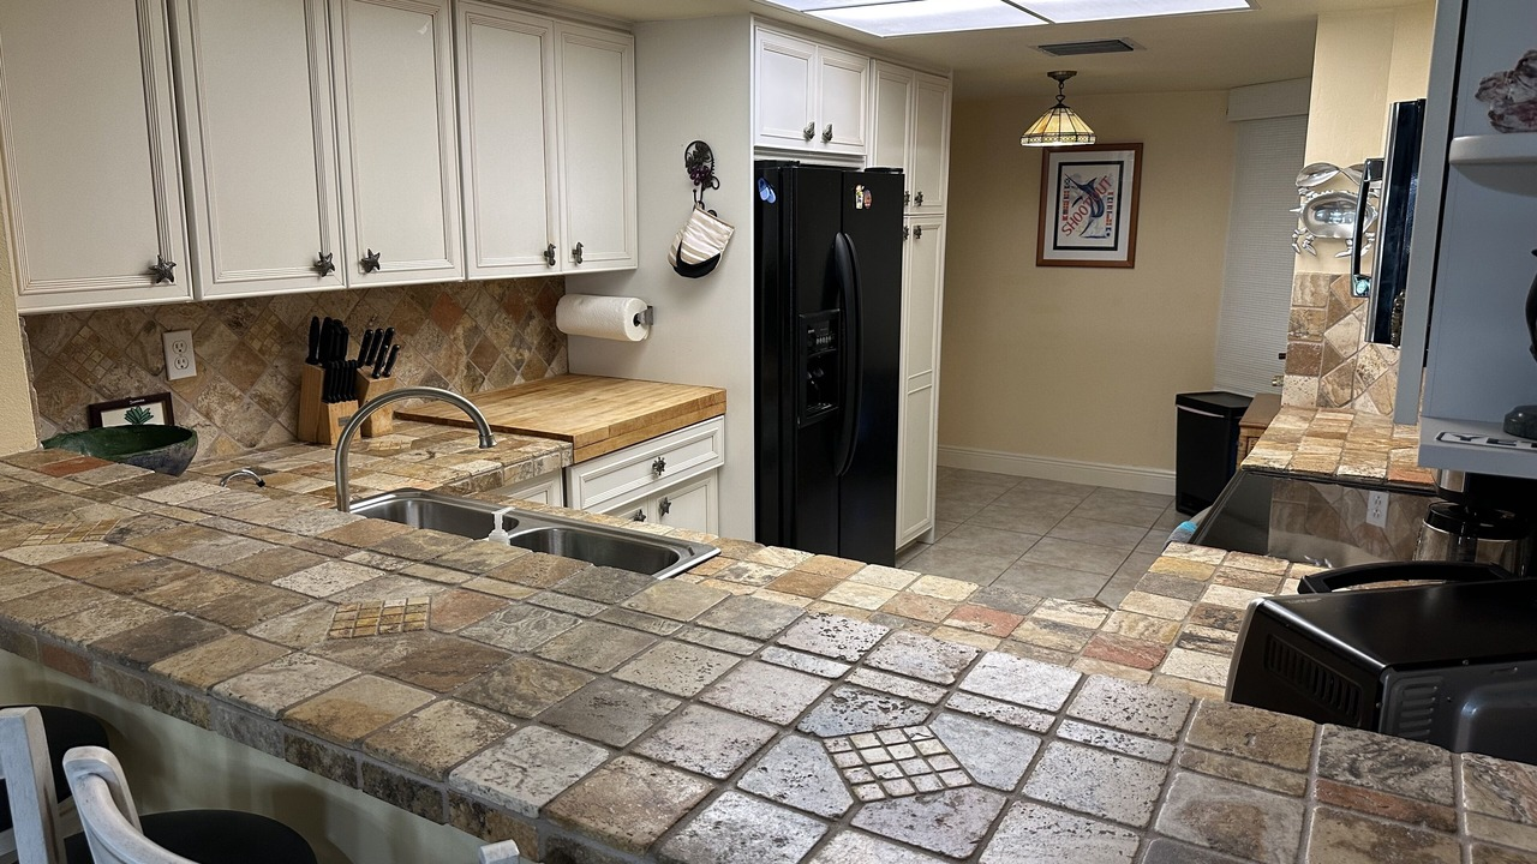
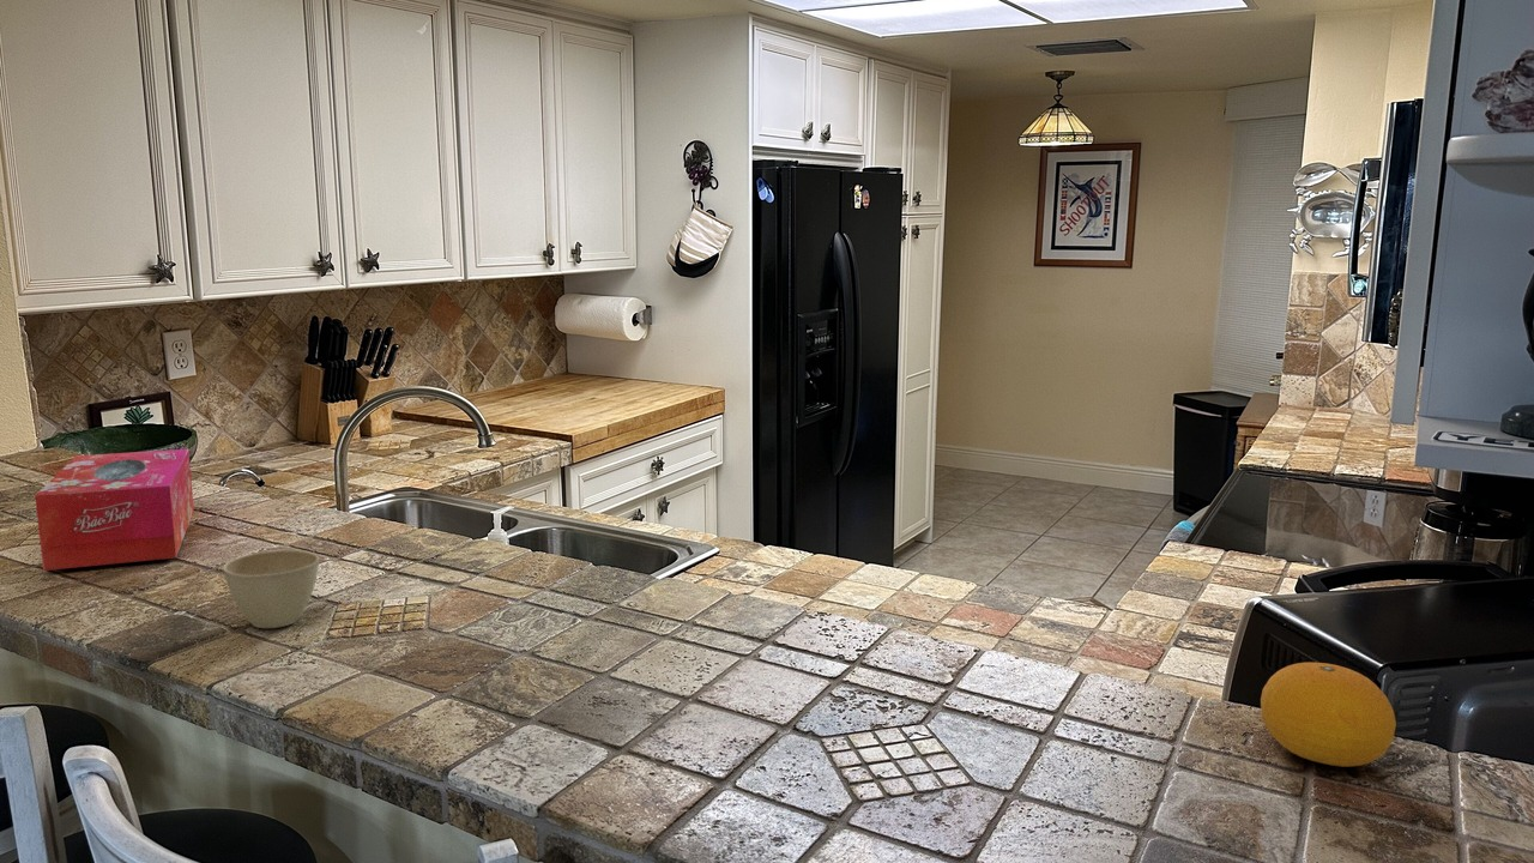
+ flower pot (273, 591)
+ tissue box (122, 503)
+ fruit (1327, 712)
